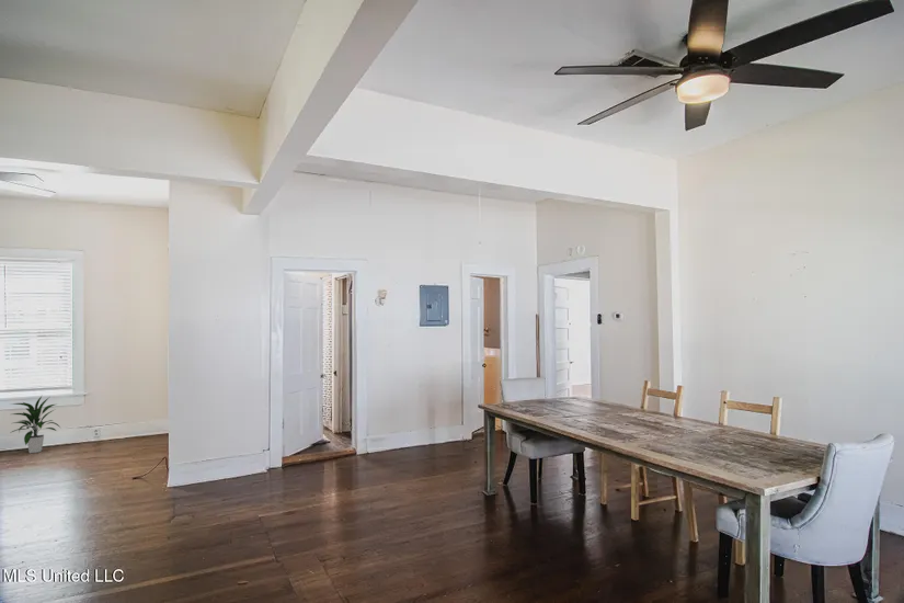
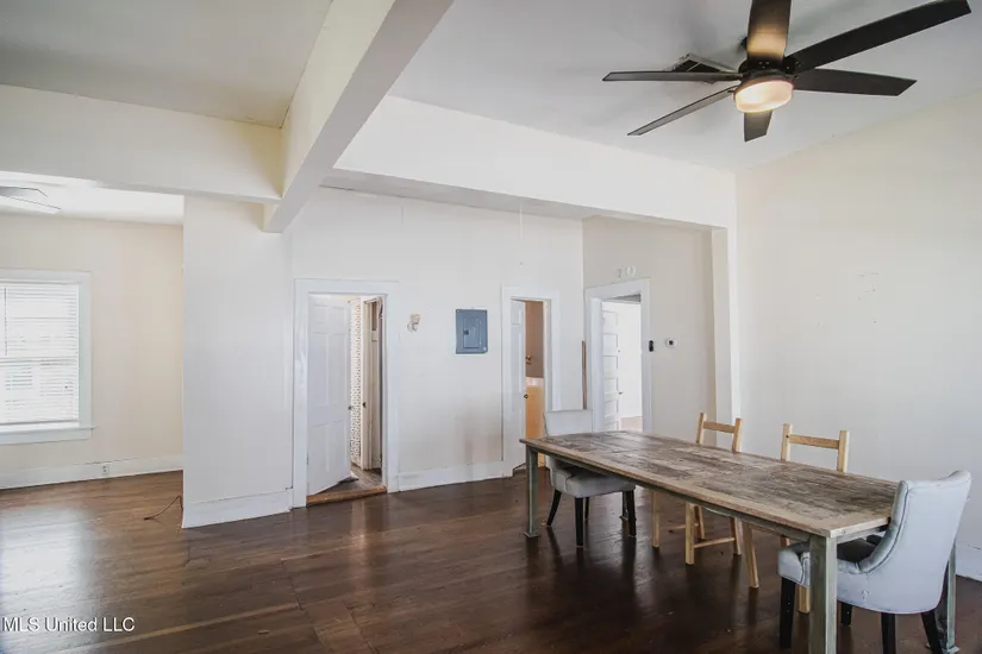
- indoor plant (34, 423)
